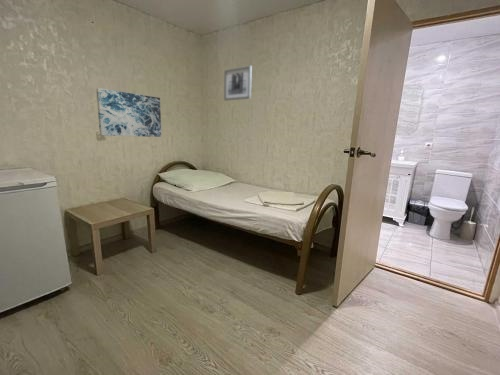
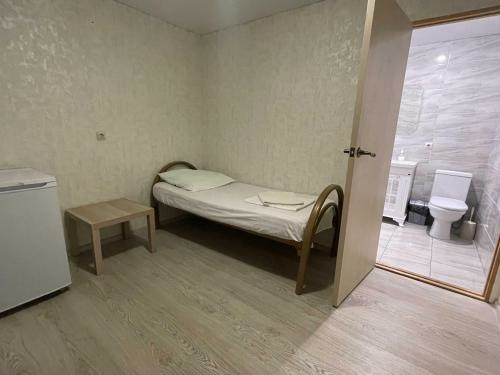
- wall art (237, 83)
- wall art (132, 115)
